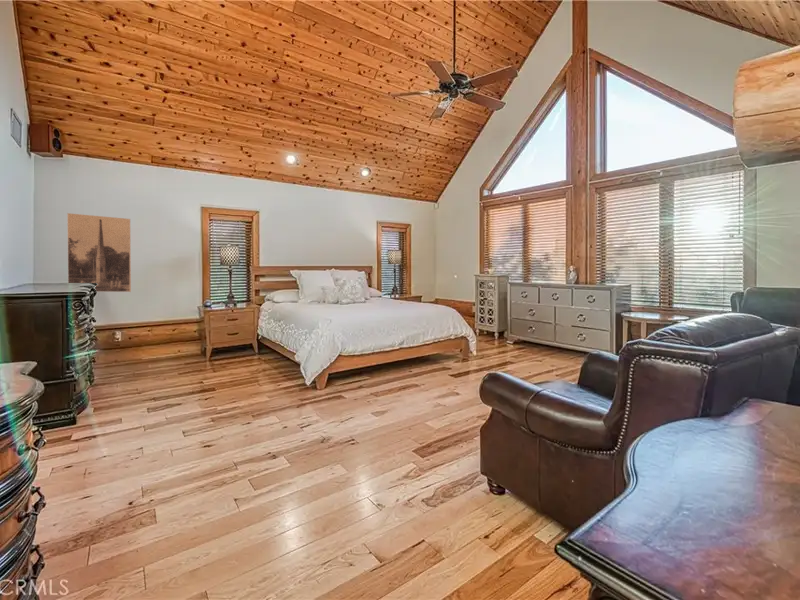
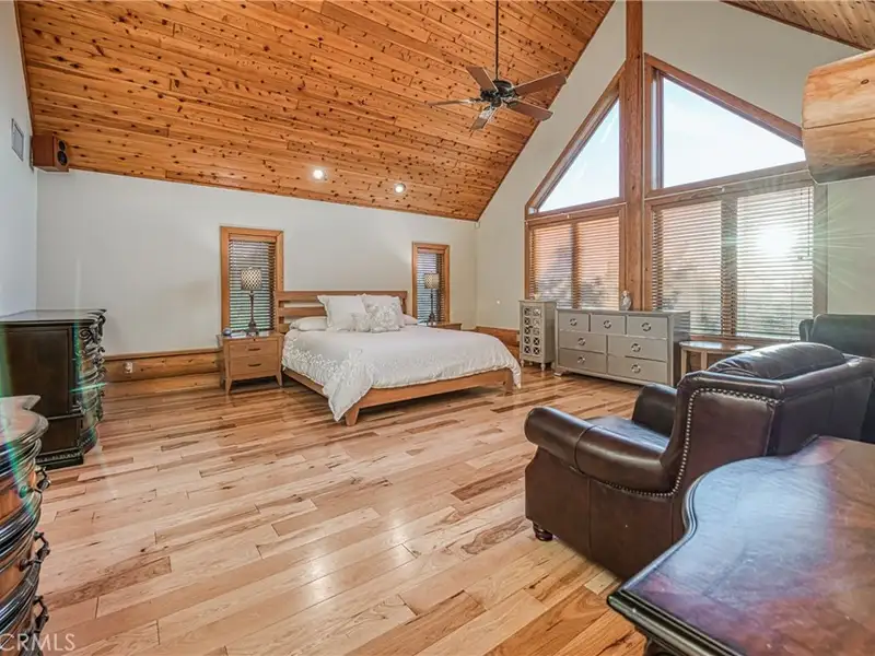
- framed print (100, 254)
